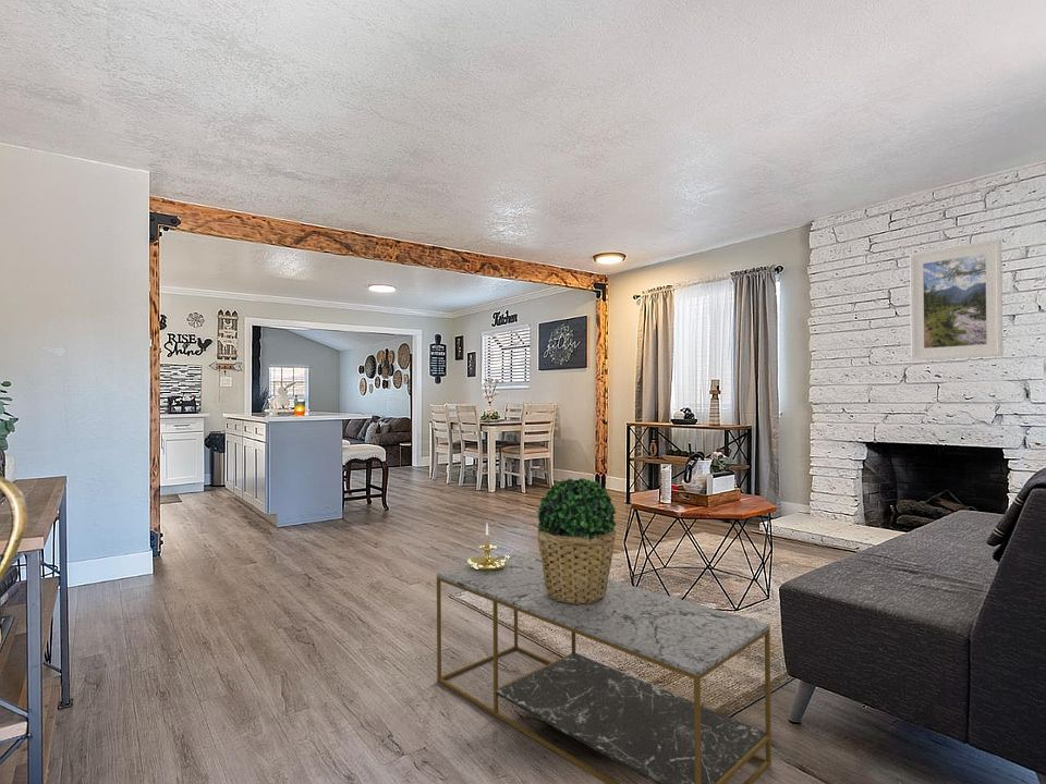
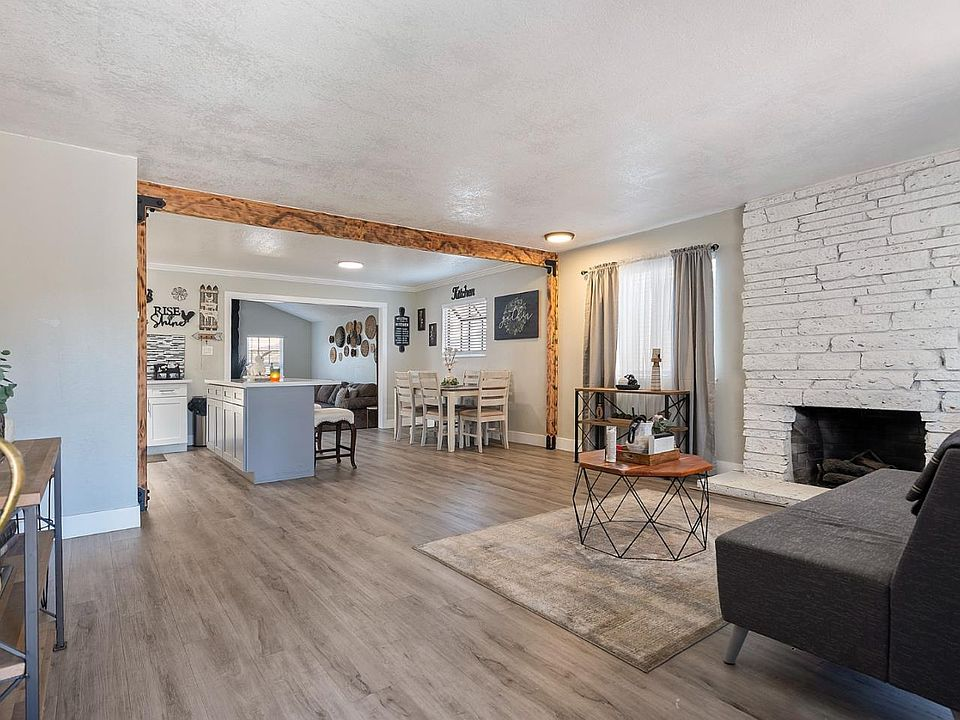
- potted plant (576, 536)
- coffee table (582, 656)
- candle holder (489, 544)
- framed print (953, 302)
